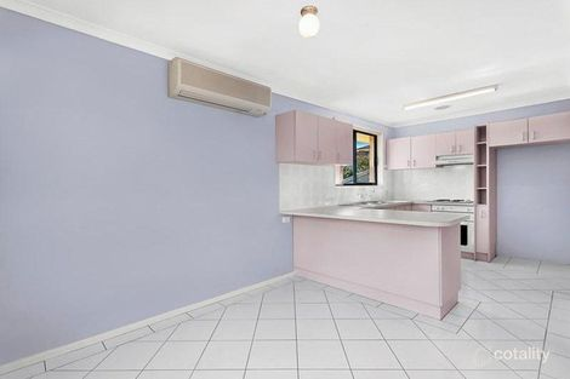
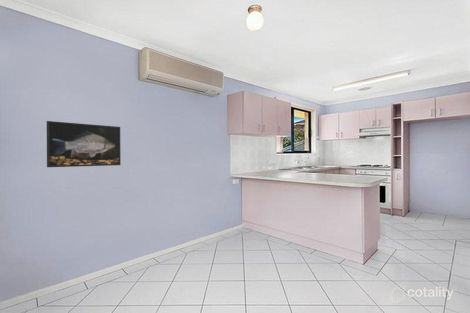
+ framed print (87, 145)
